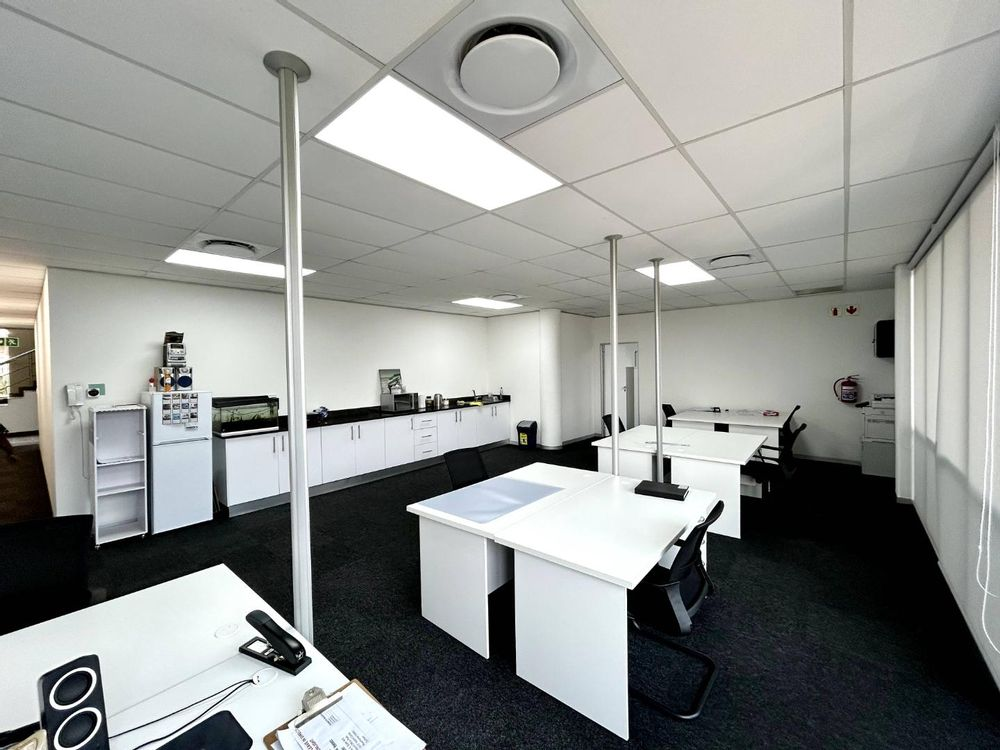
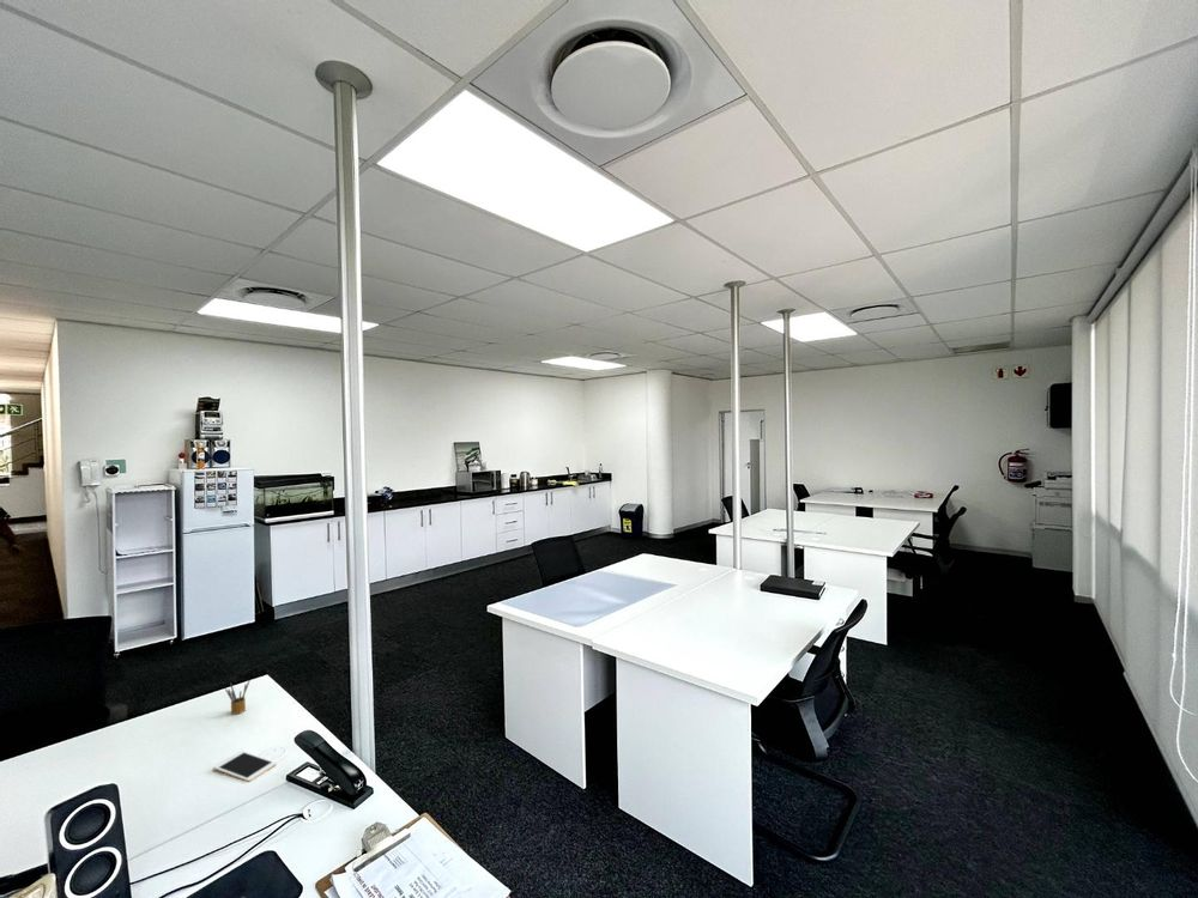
+ cell phone (244, 765)
+ pencil box (240, 697)
